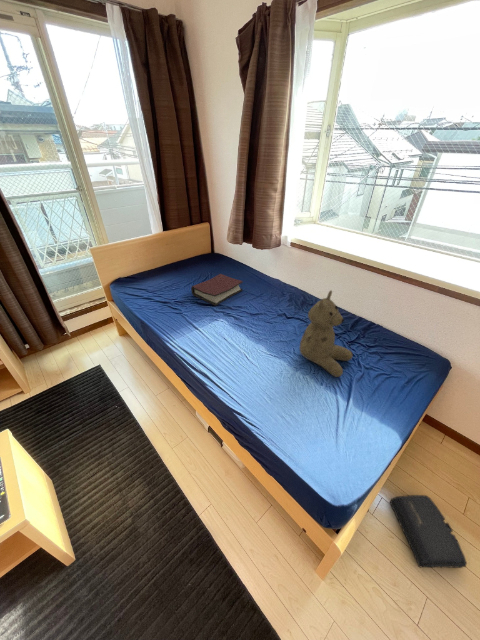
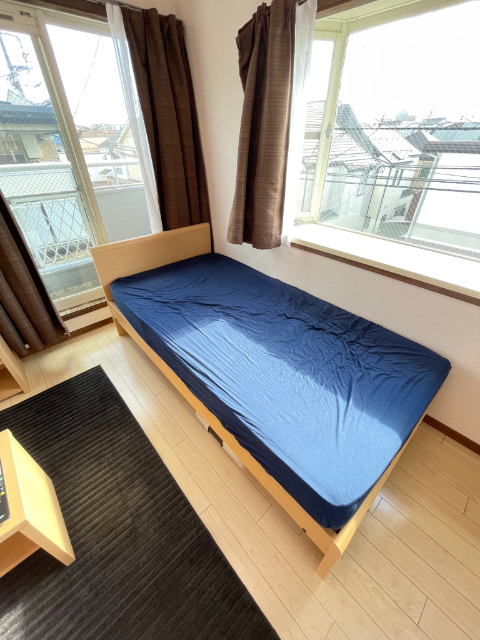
- teddy bear (330, 331)
- hardback book (217, 287)
- bag (426, 528)
